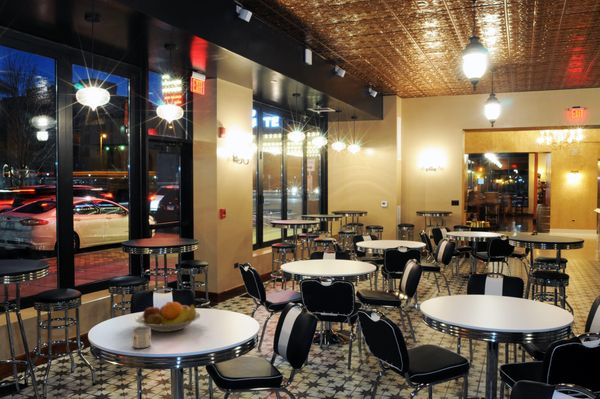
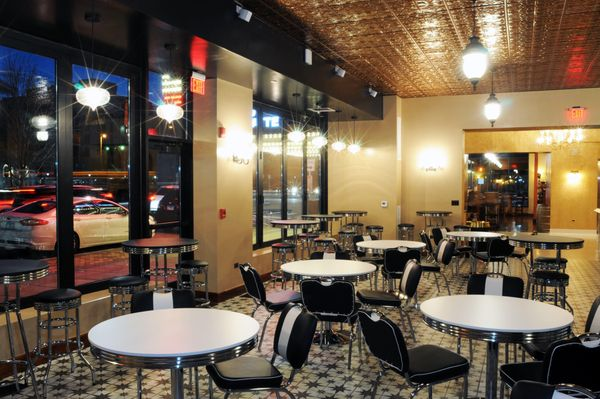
- fruit bowl (168, 314)
- mug (141, 336)
